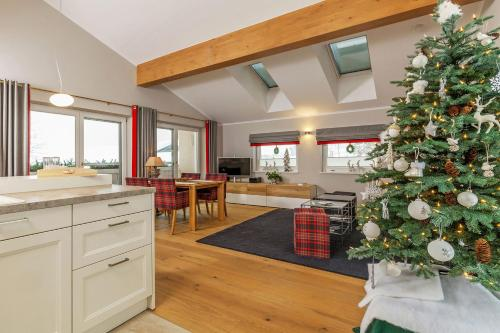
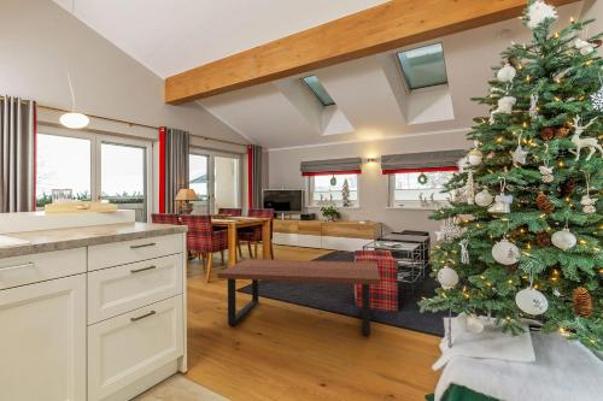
+ coffee table (303, 281)
